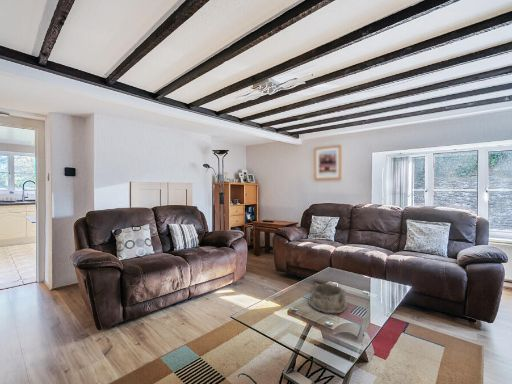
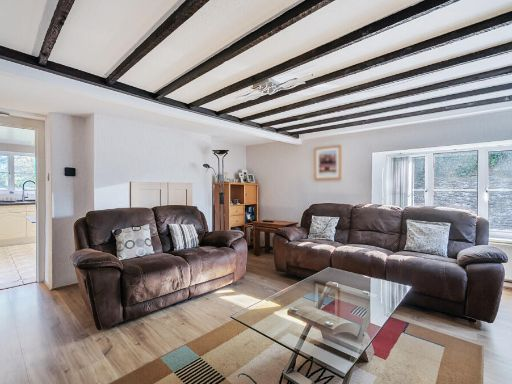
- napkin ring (327, 295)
